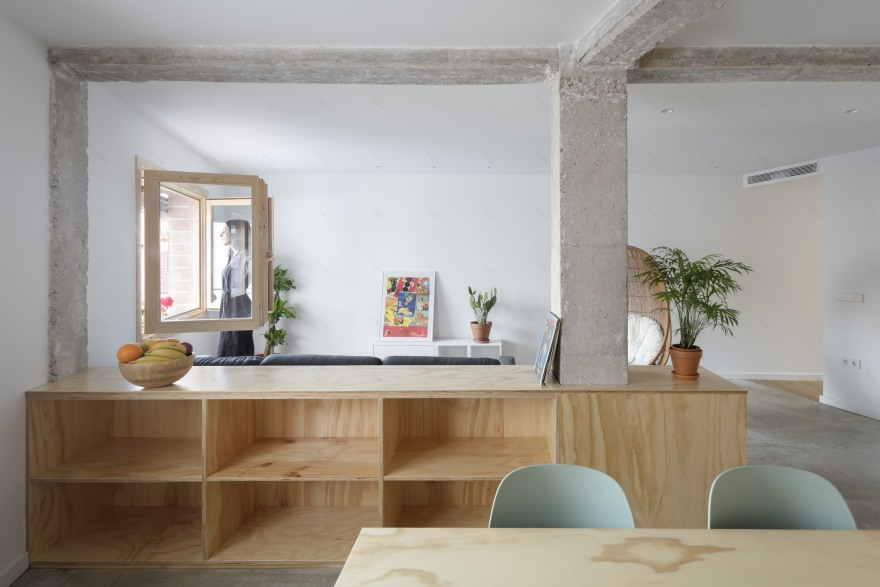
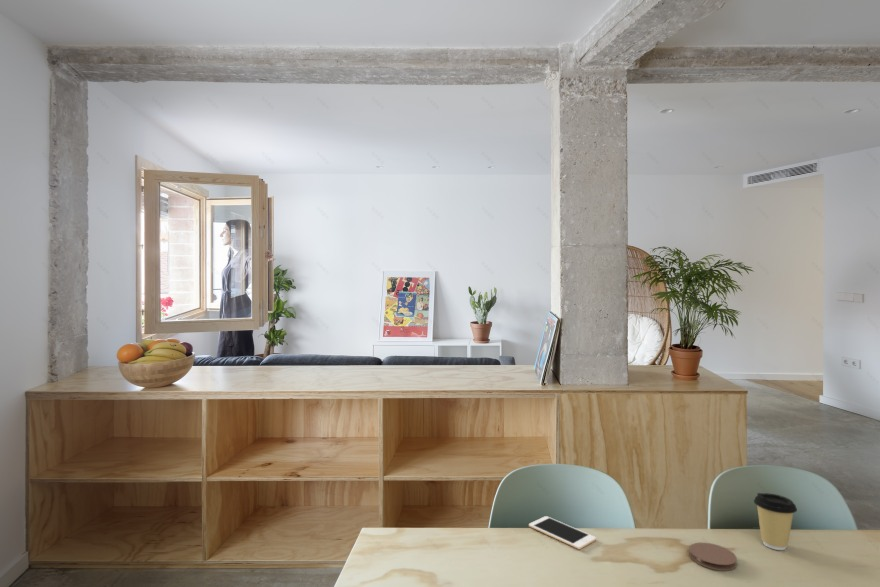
+ coffee cup (774, 521)
+ coaster (712, 556)
+ cell phone (561, 531)
